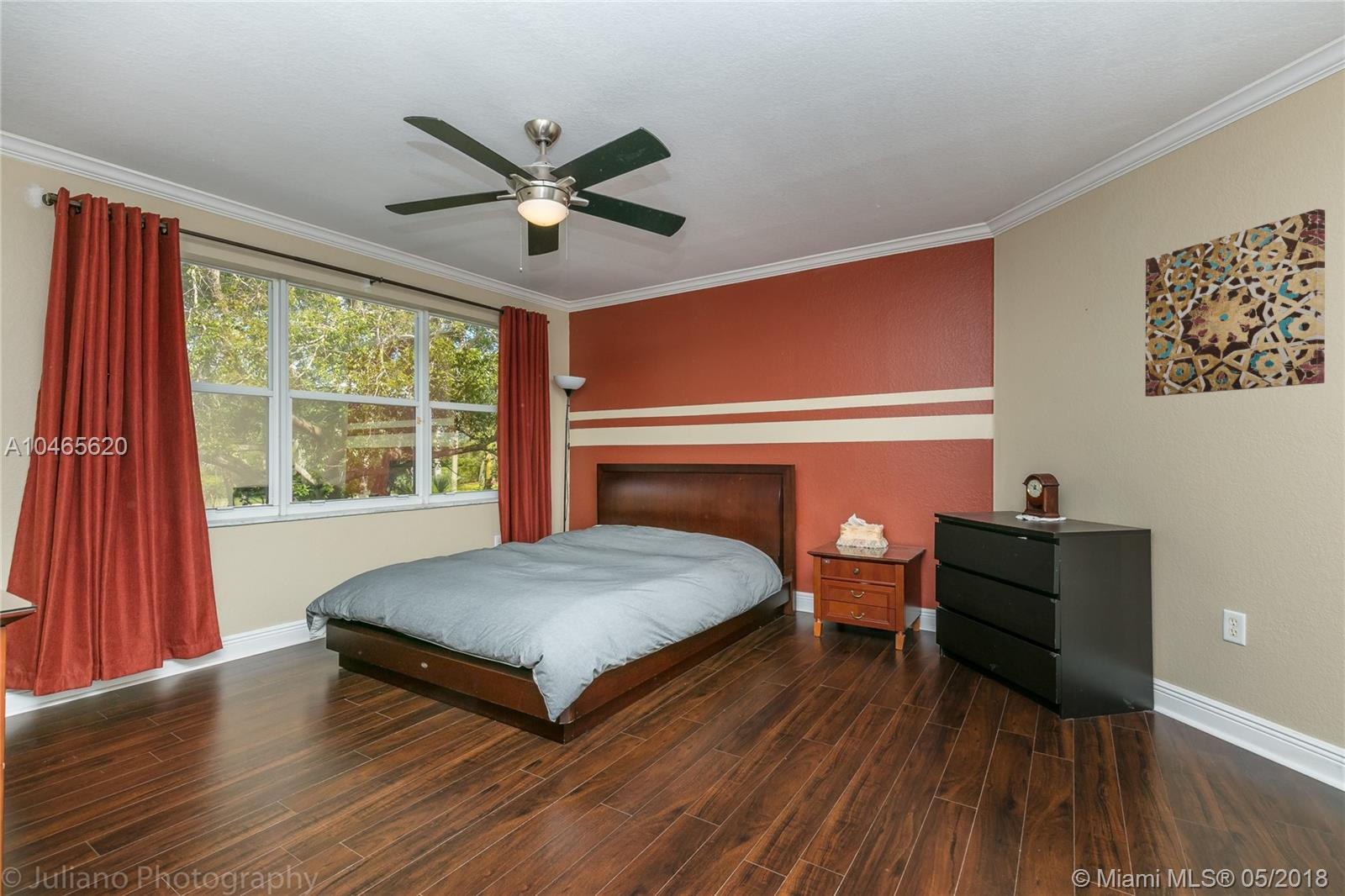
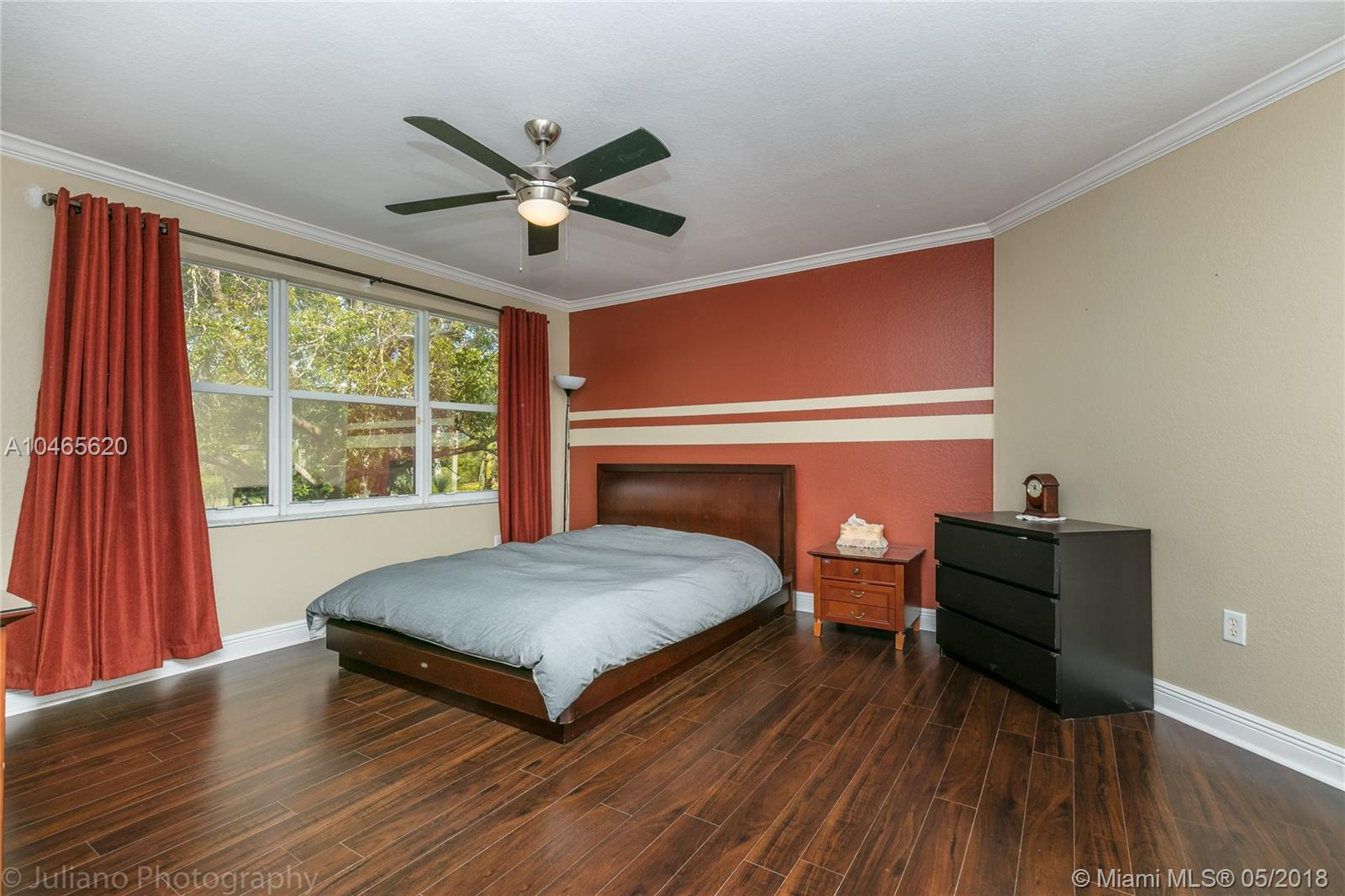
- wall art (1225, 314)
